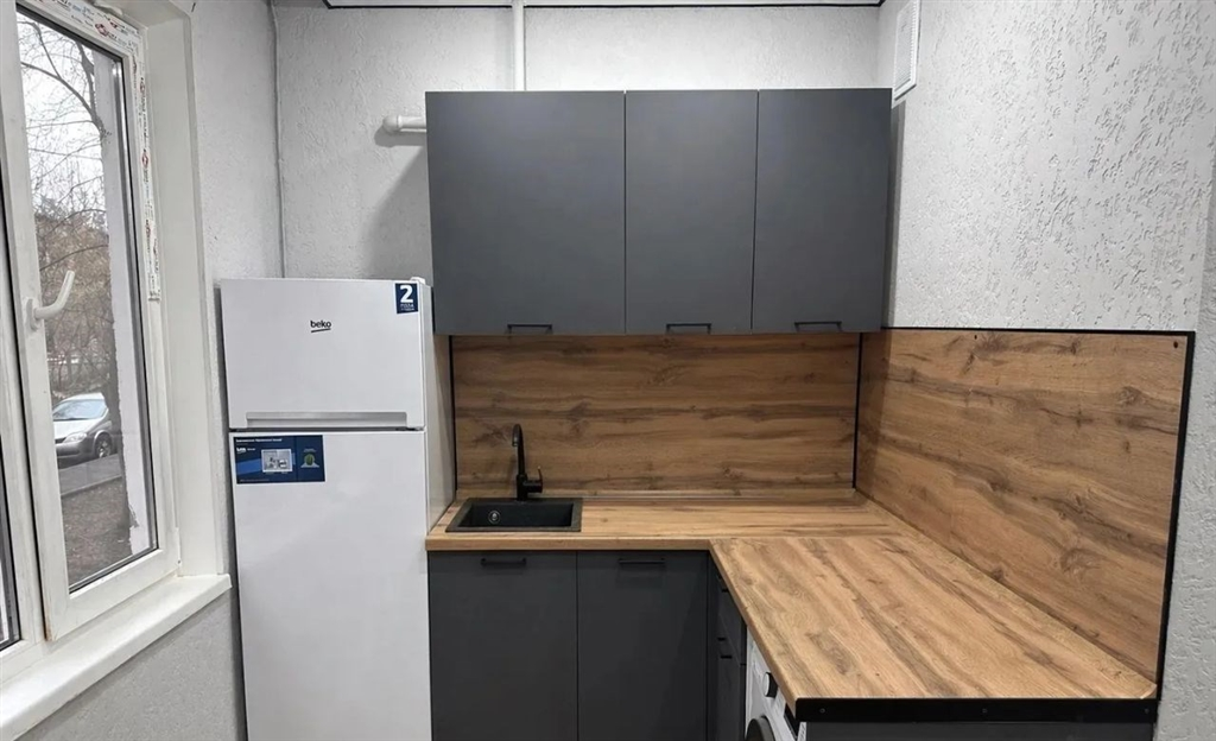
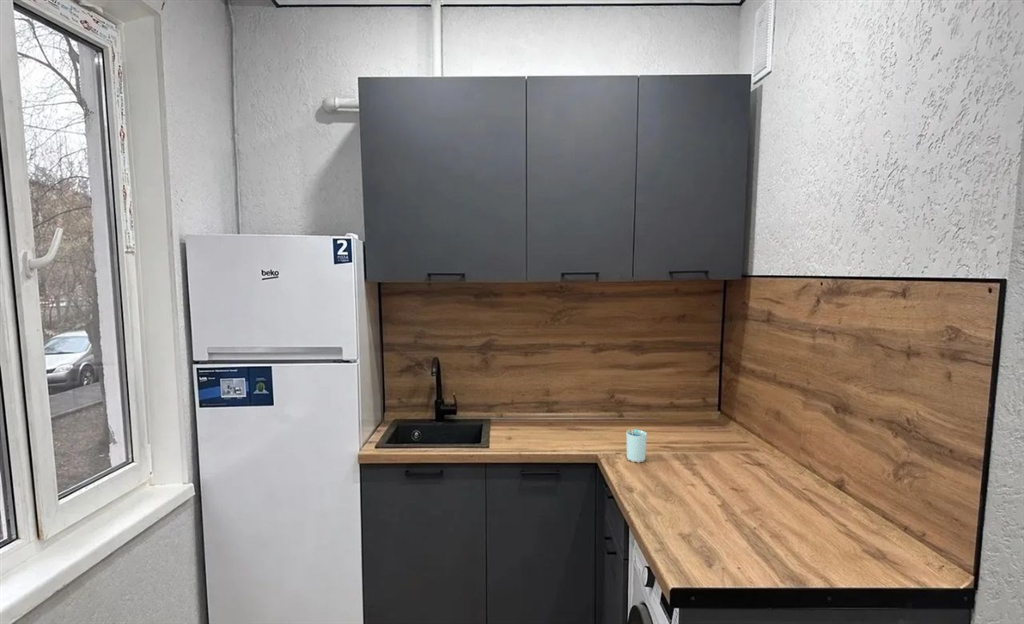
+ cup (635, 442)
